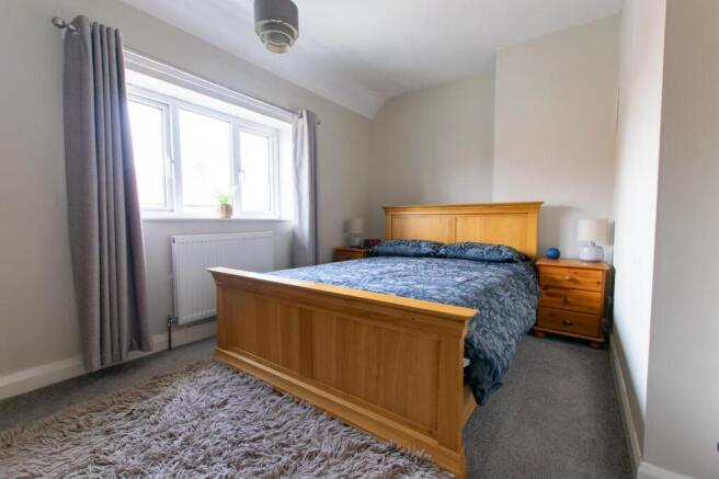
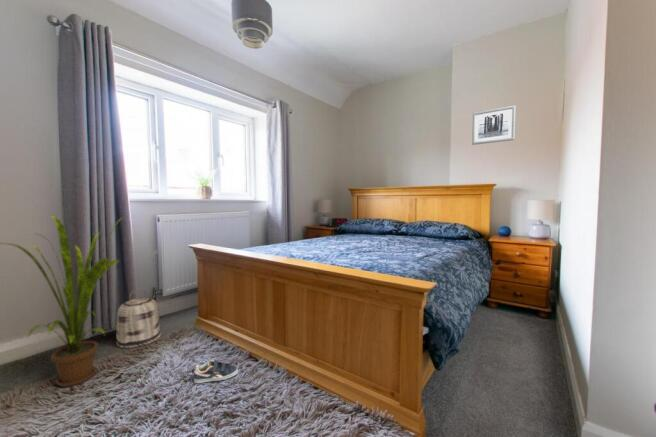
+ wall art (493, 125)
+ house plant (65, 297)
+ basket (138, 314)
+ sneaker (216, 369)
